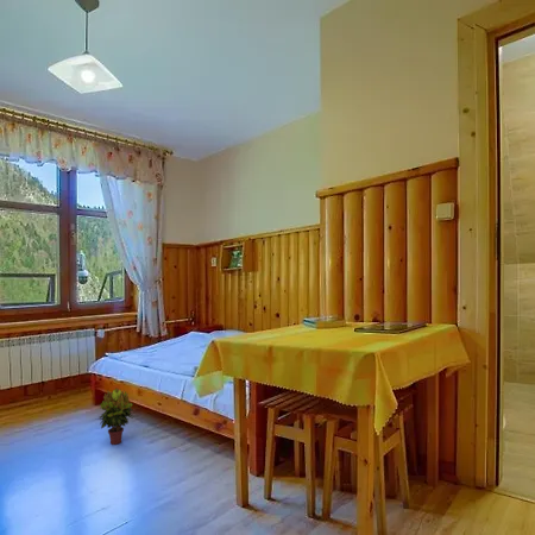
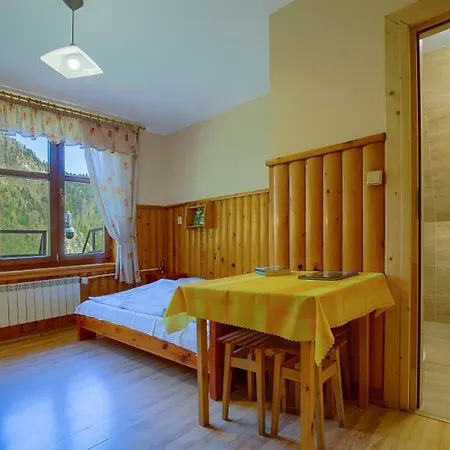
- potted plant (117, 415)
